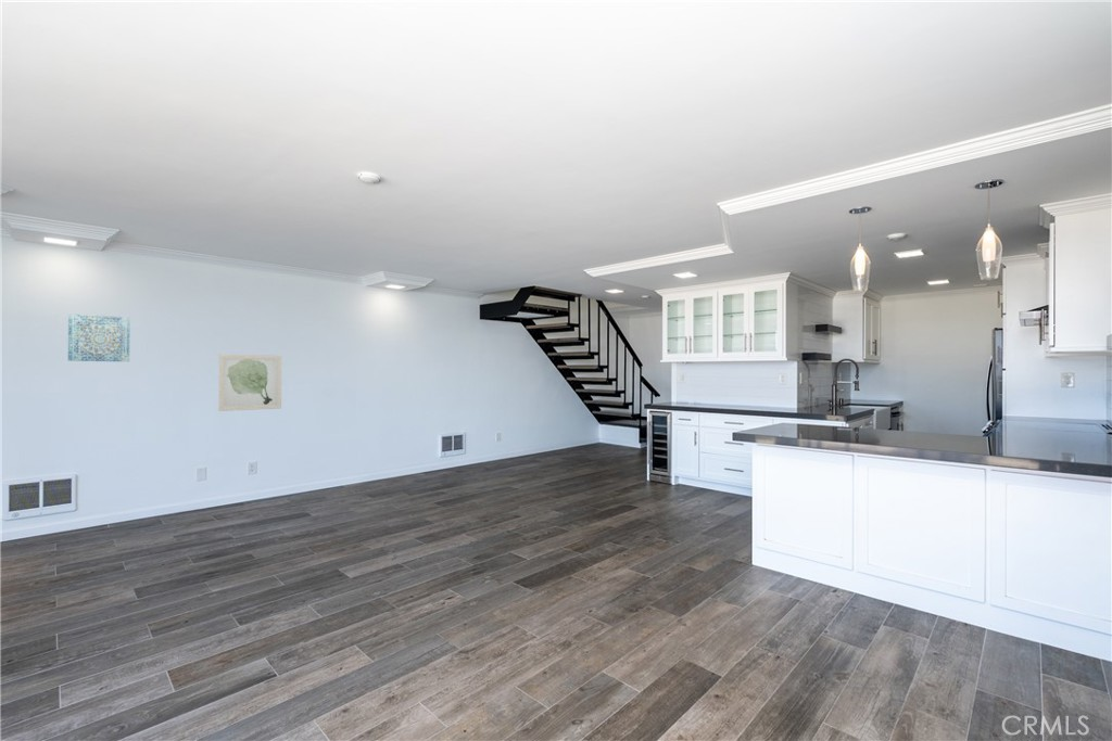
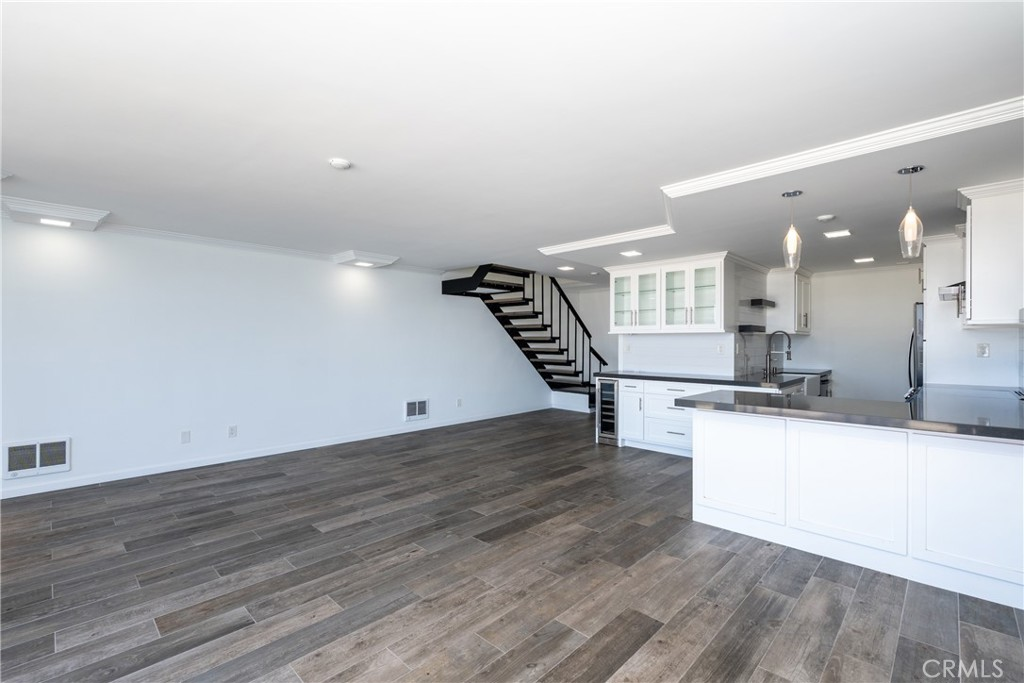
- wall art (99, 338)
- wall art (251, 382)
